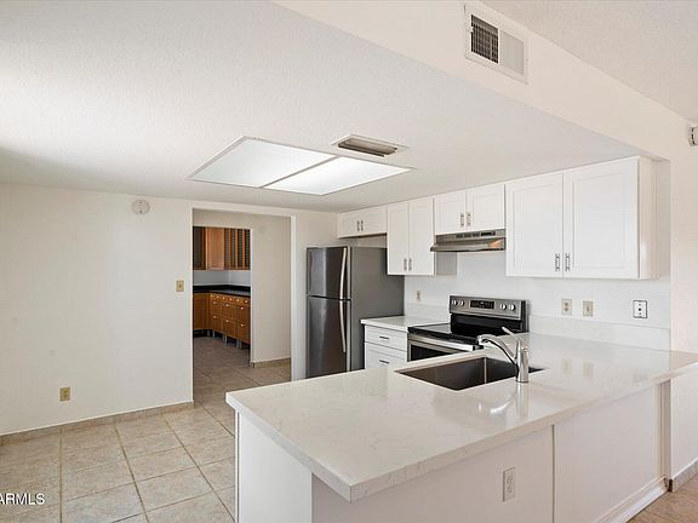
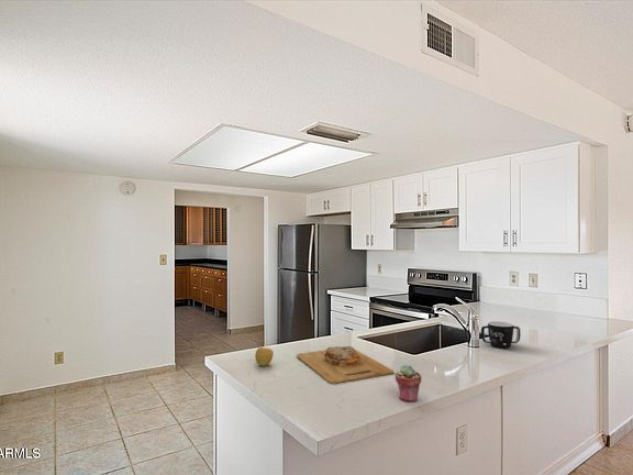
+ apple (264, 355)
+ potted succulent (408, 380)
+ mug (500, 334)
+ cutting board (342, 355)
